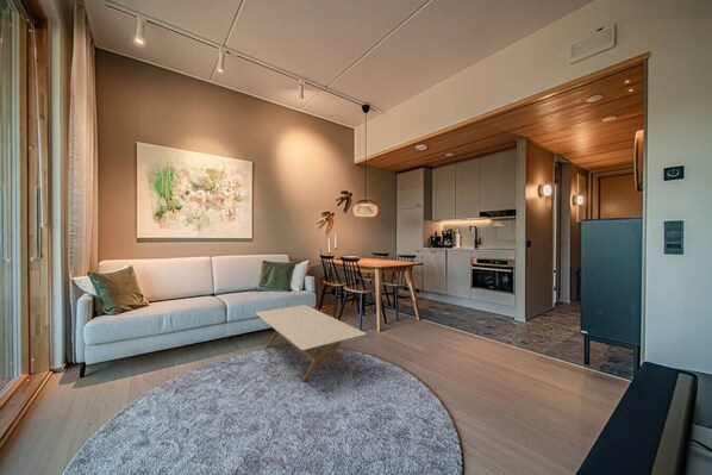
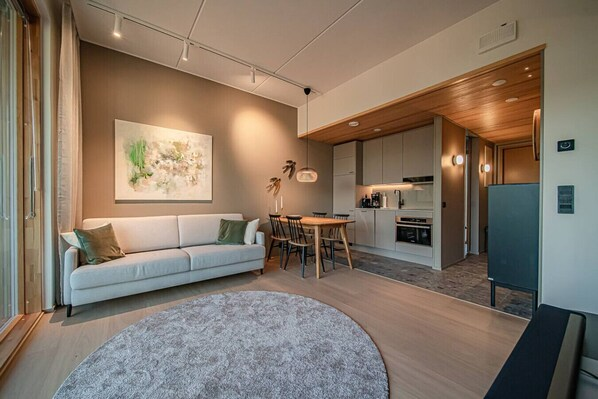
- coffee table (304, 338)
